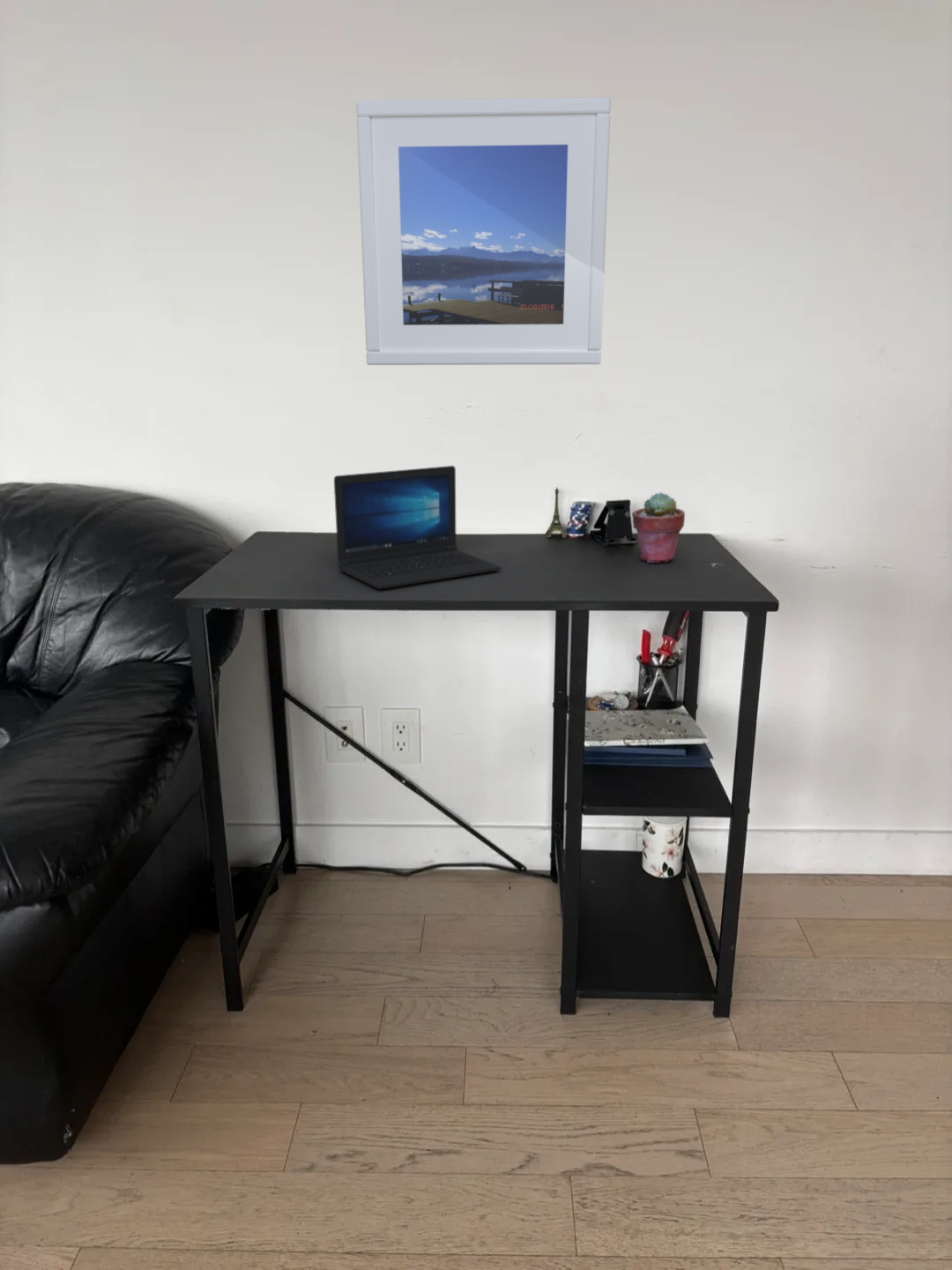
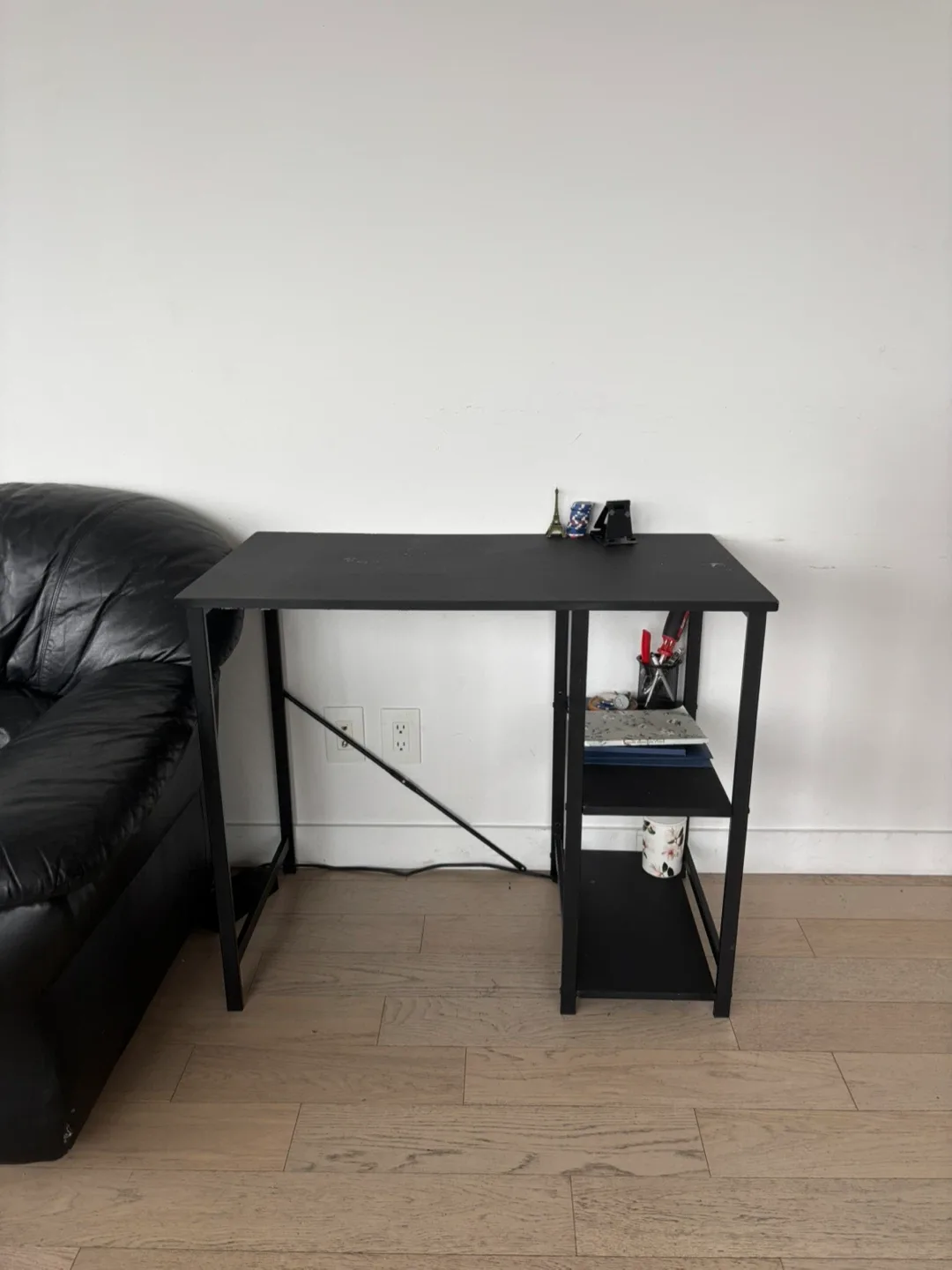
- laptop (418, 524)
- potted succulent (658, 526)
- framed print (483, 237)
